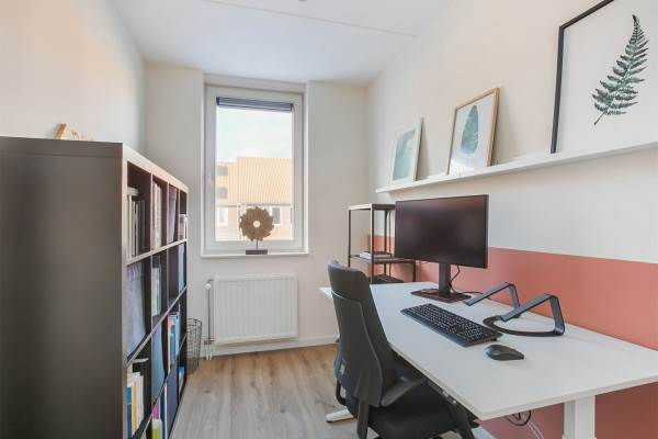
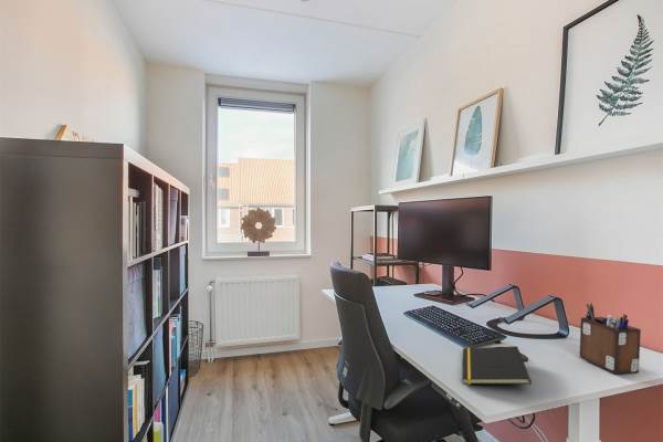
+ notepad (492, 364)
+ desk organizer (608, 336)
